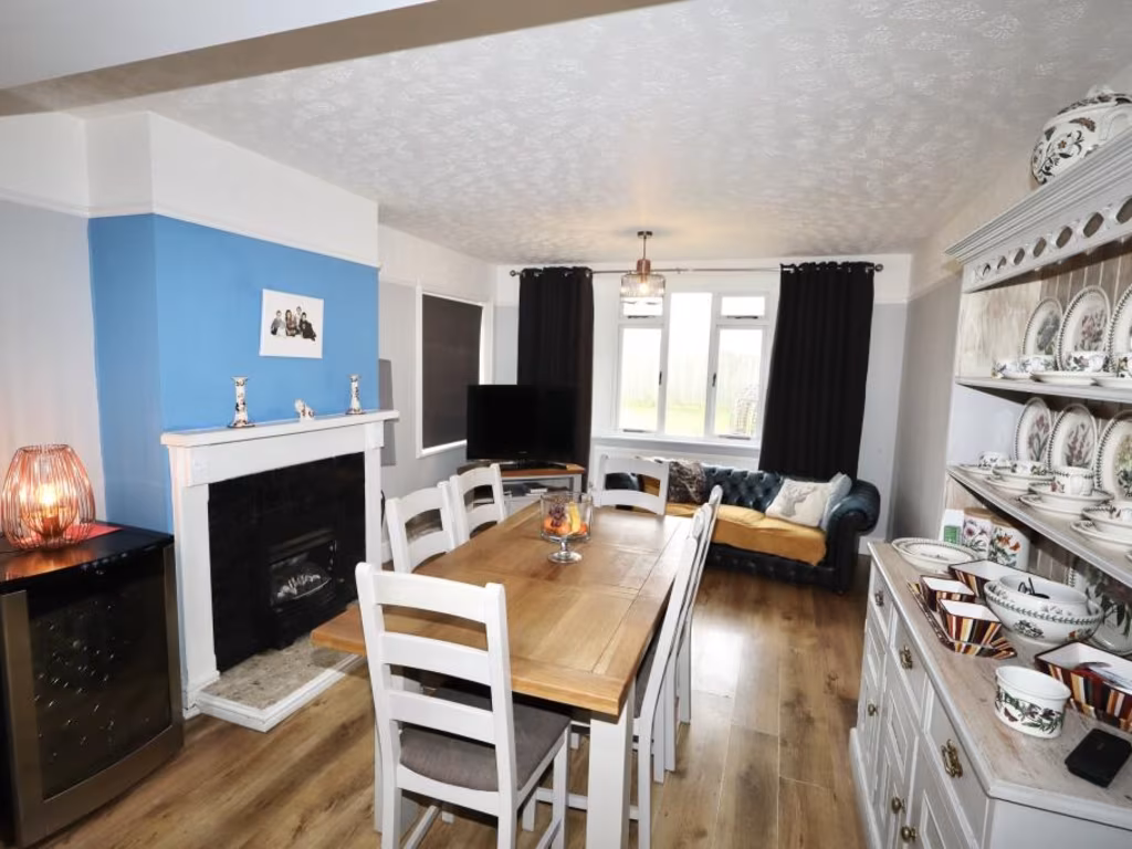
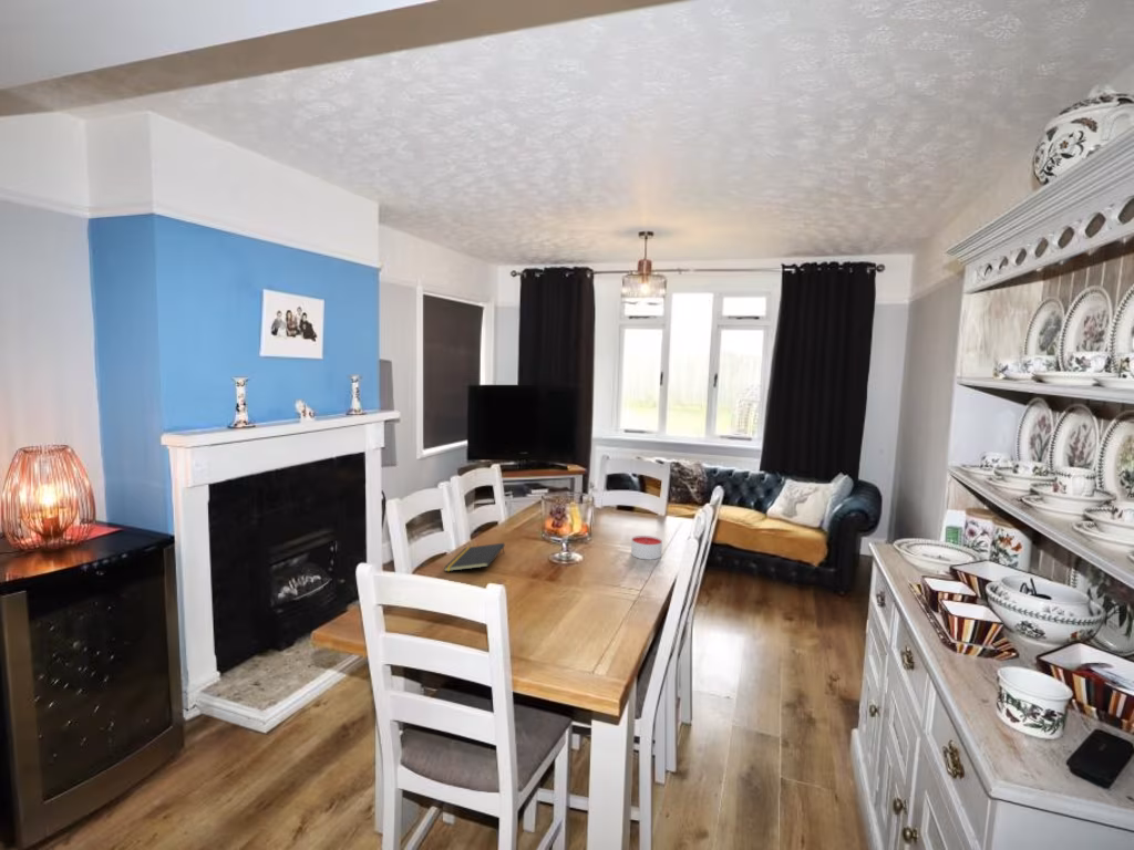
+ notepad (475, 556)
+ candle (646, 547)
